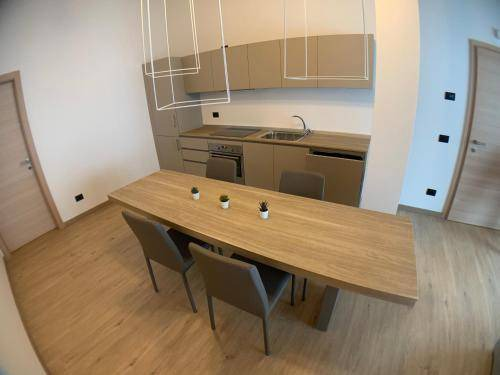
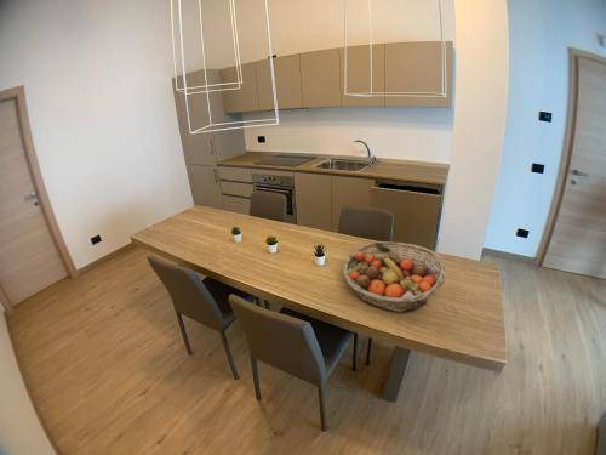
+ fruit basket (390, 274)
